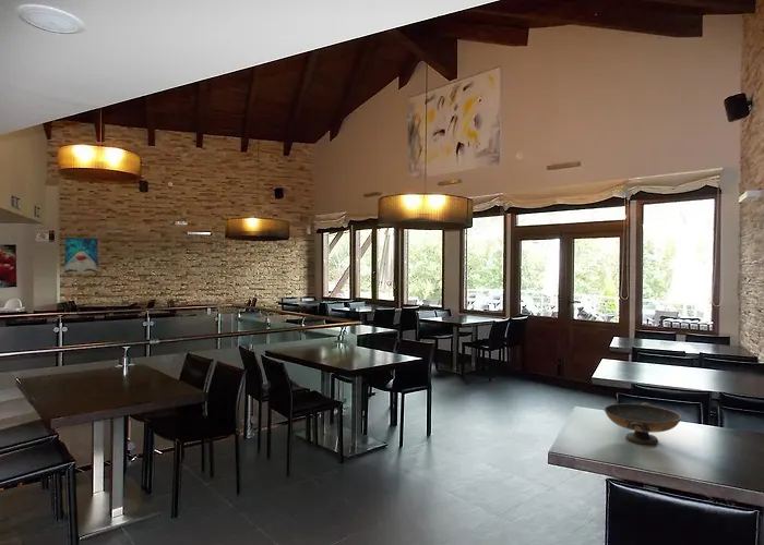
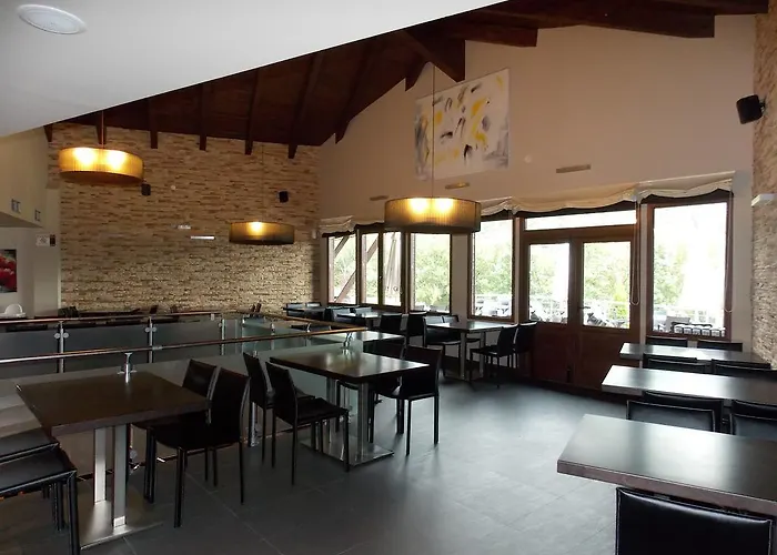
- wall art (81, 255)
- decorative bowl (641, 425)
